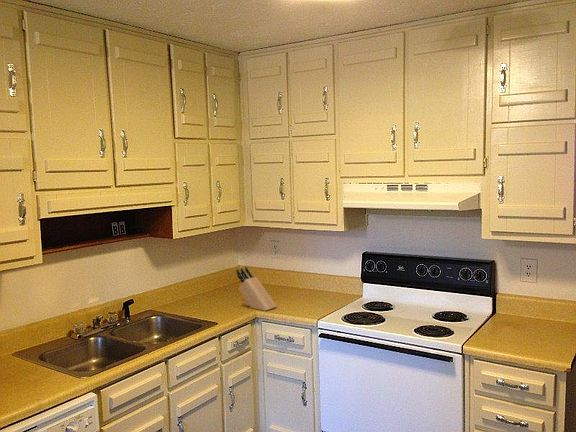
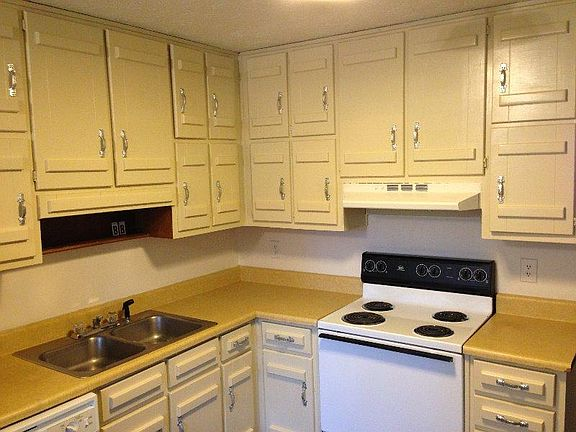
- knife block (254, 287)
